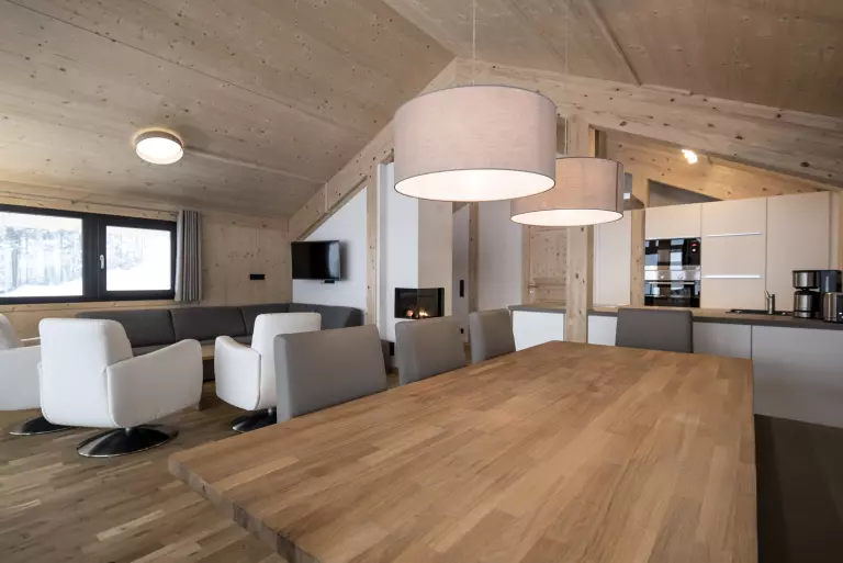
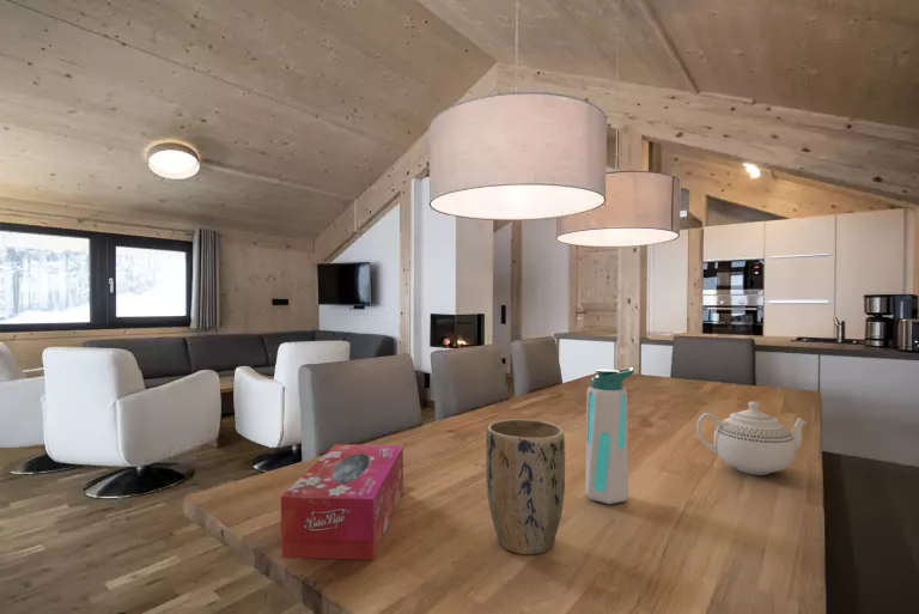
+ teapot (750, 436)
+ tissue box (351, 493)
+ water bottle (609, 432)
+ plant pot (524, 484)
